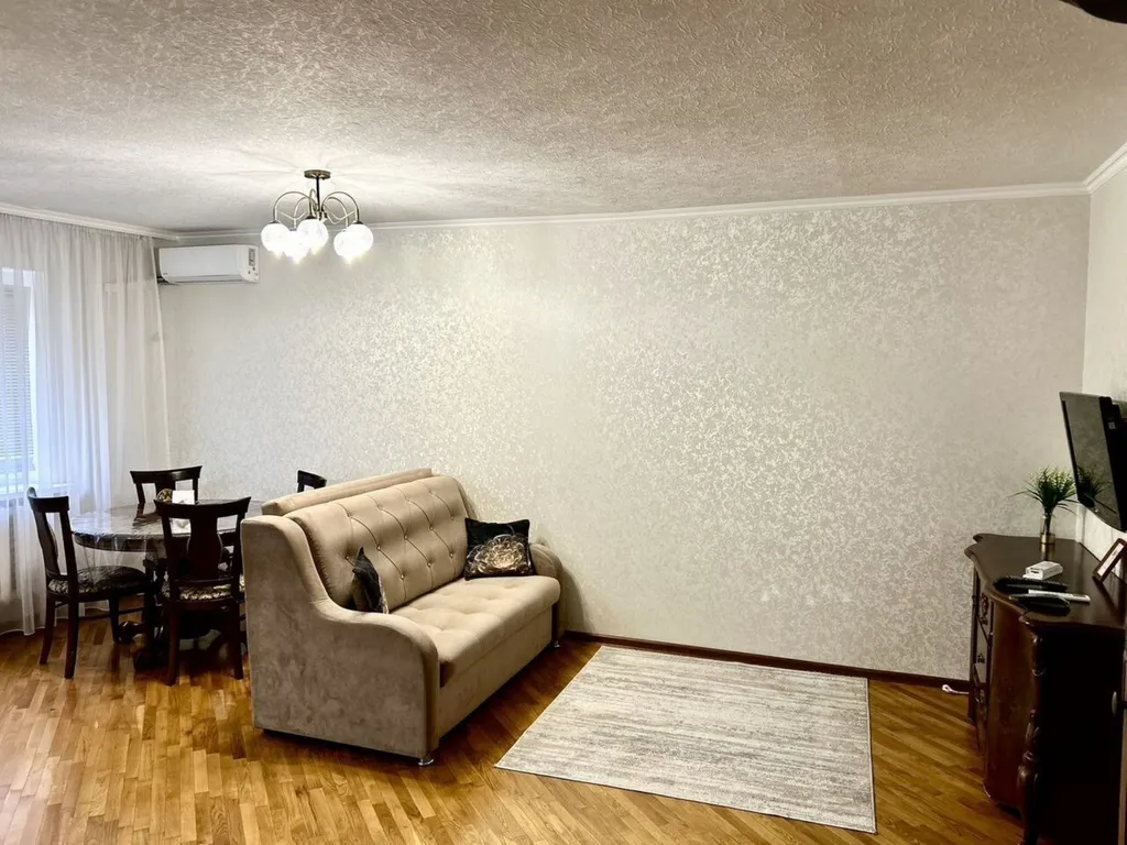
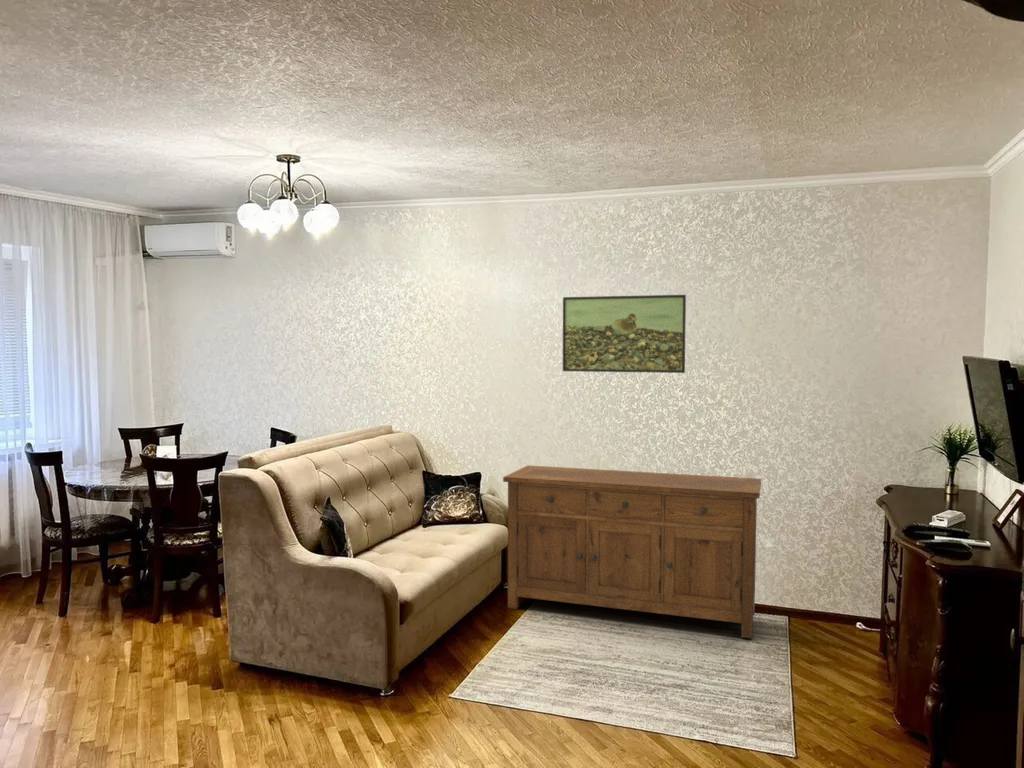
+ cabinet (630, 544)
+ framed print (622, 334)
